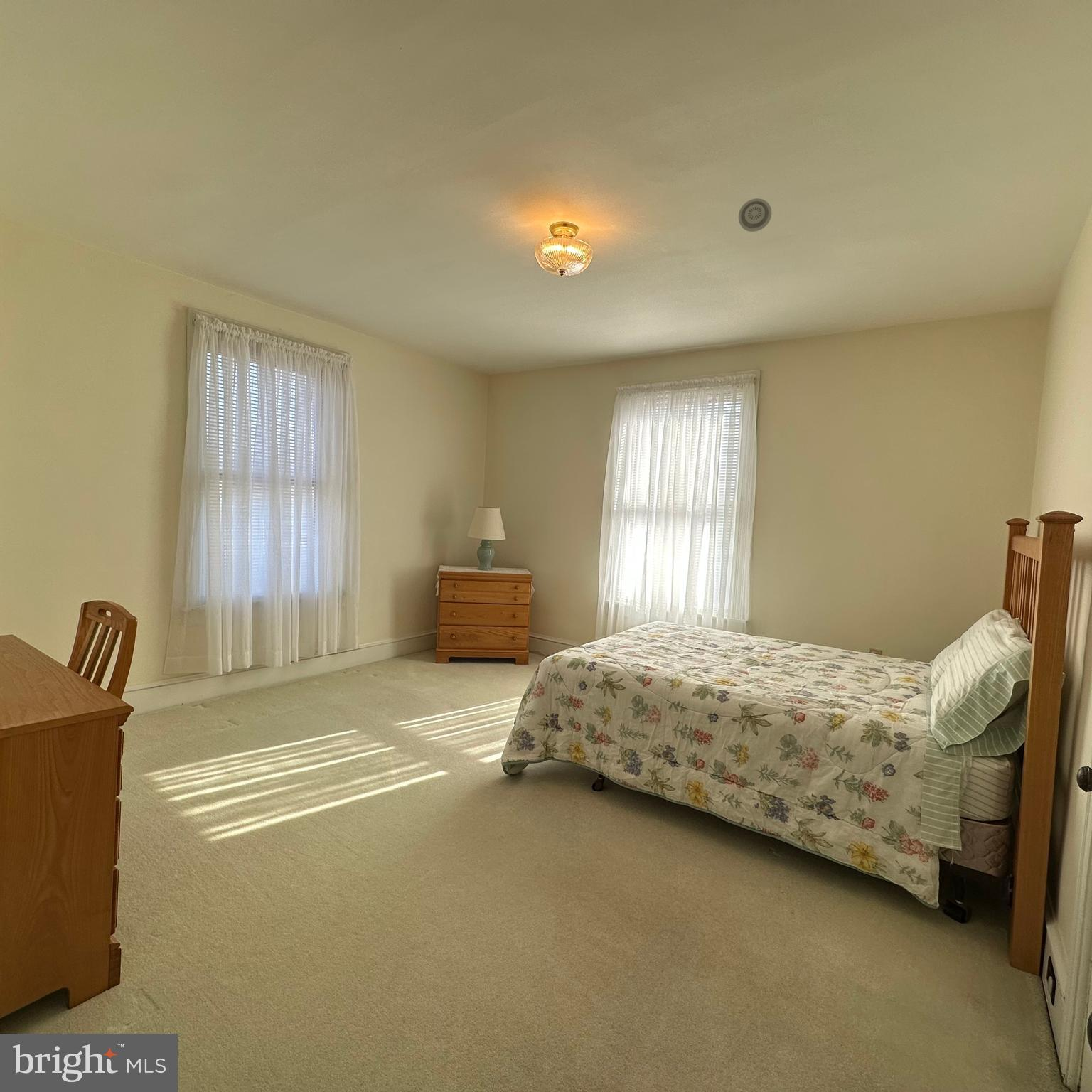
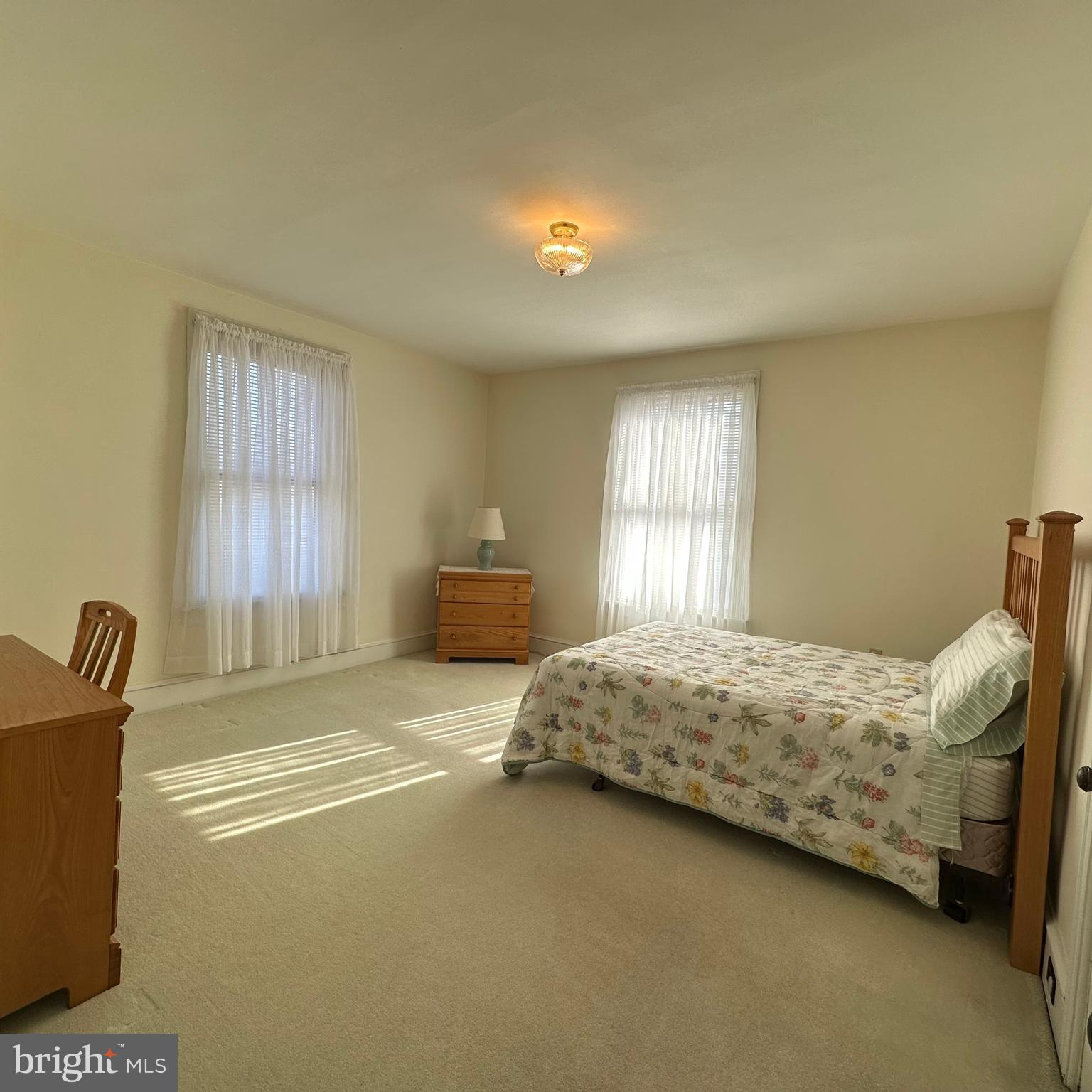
- smoke detector (754, 213)
